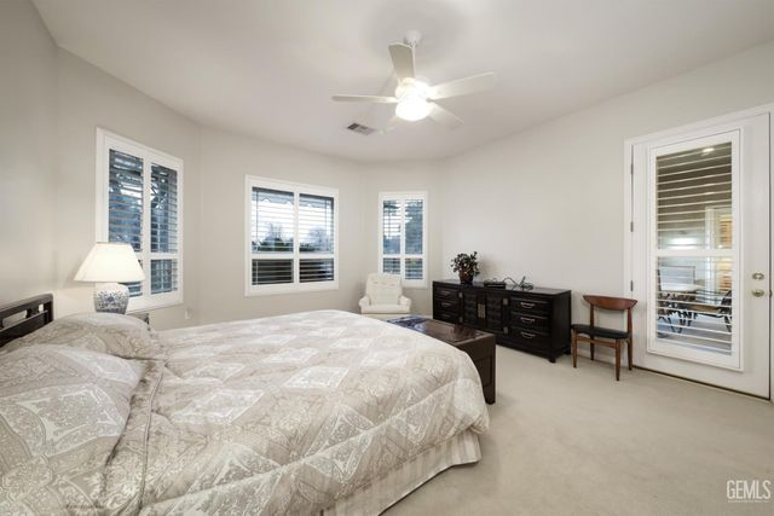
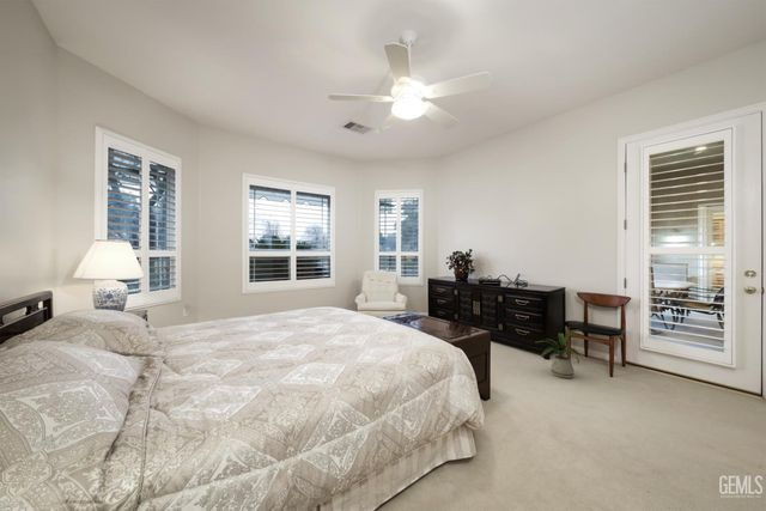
+ house plant (557, 351)
